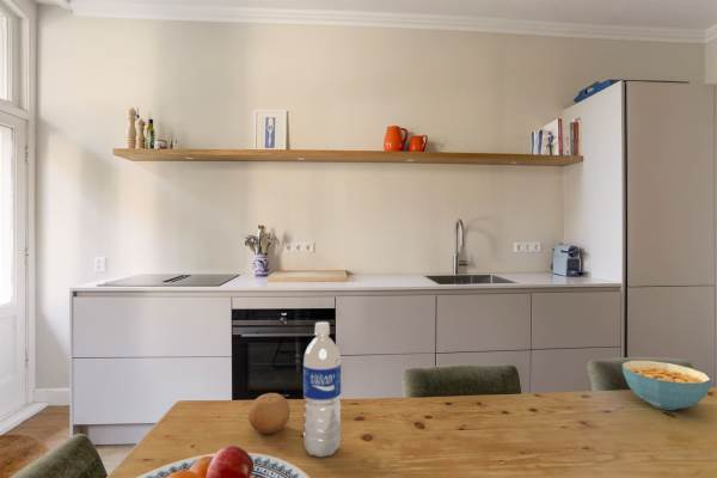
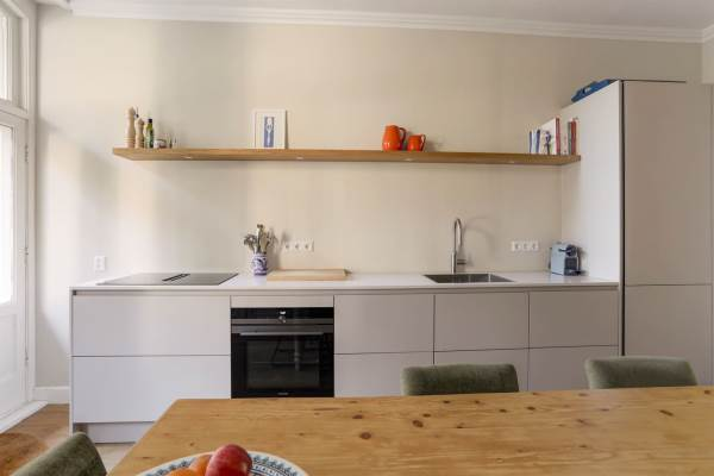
- fruit (269, 412)
- cereal bowl (663, 387)
- water bottle (321, 386)
